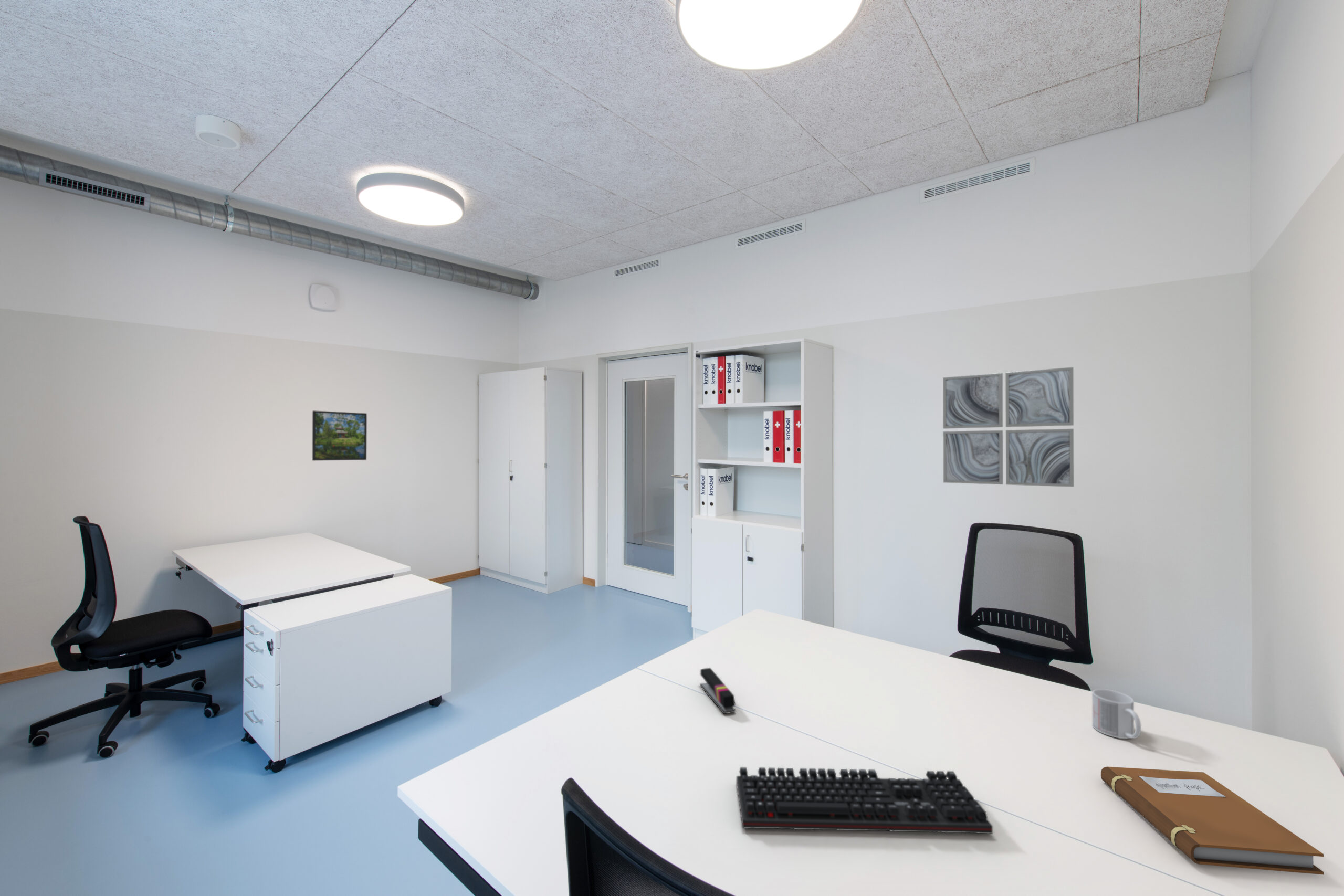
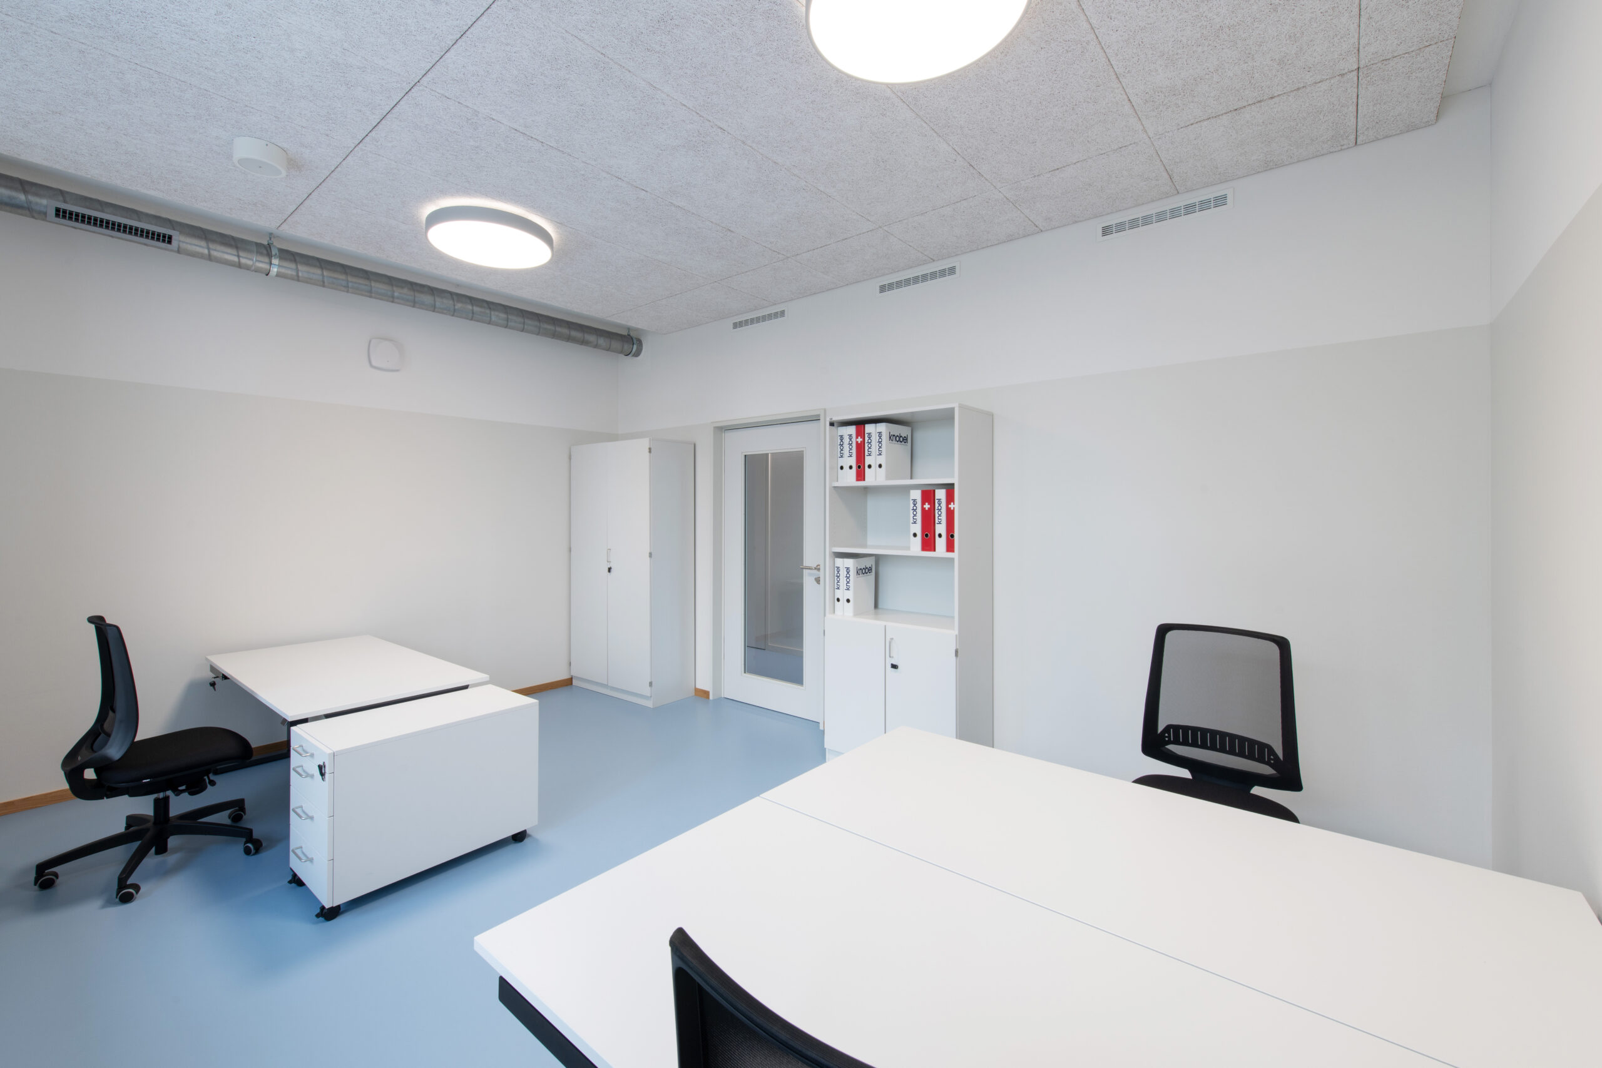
- mug (1119, 716)
- notebook (1195, 811)
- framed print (340, 436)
- wall art (1006, 430)
- keyboard (855, 797)
- stapler (717, 689)
